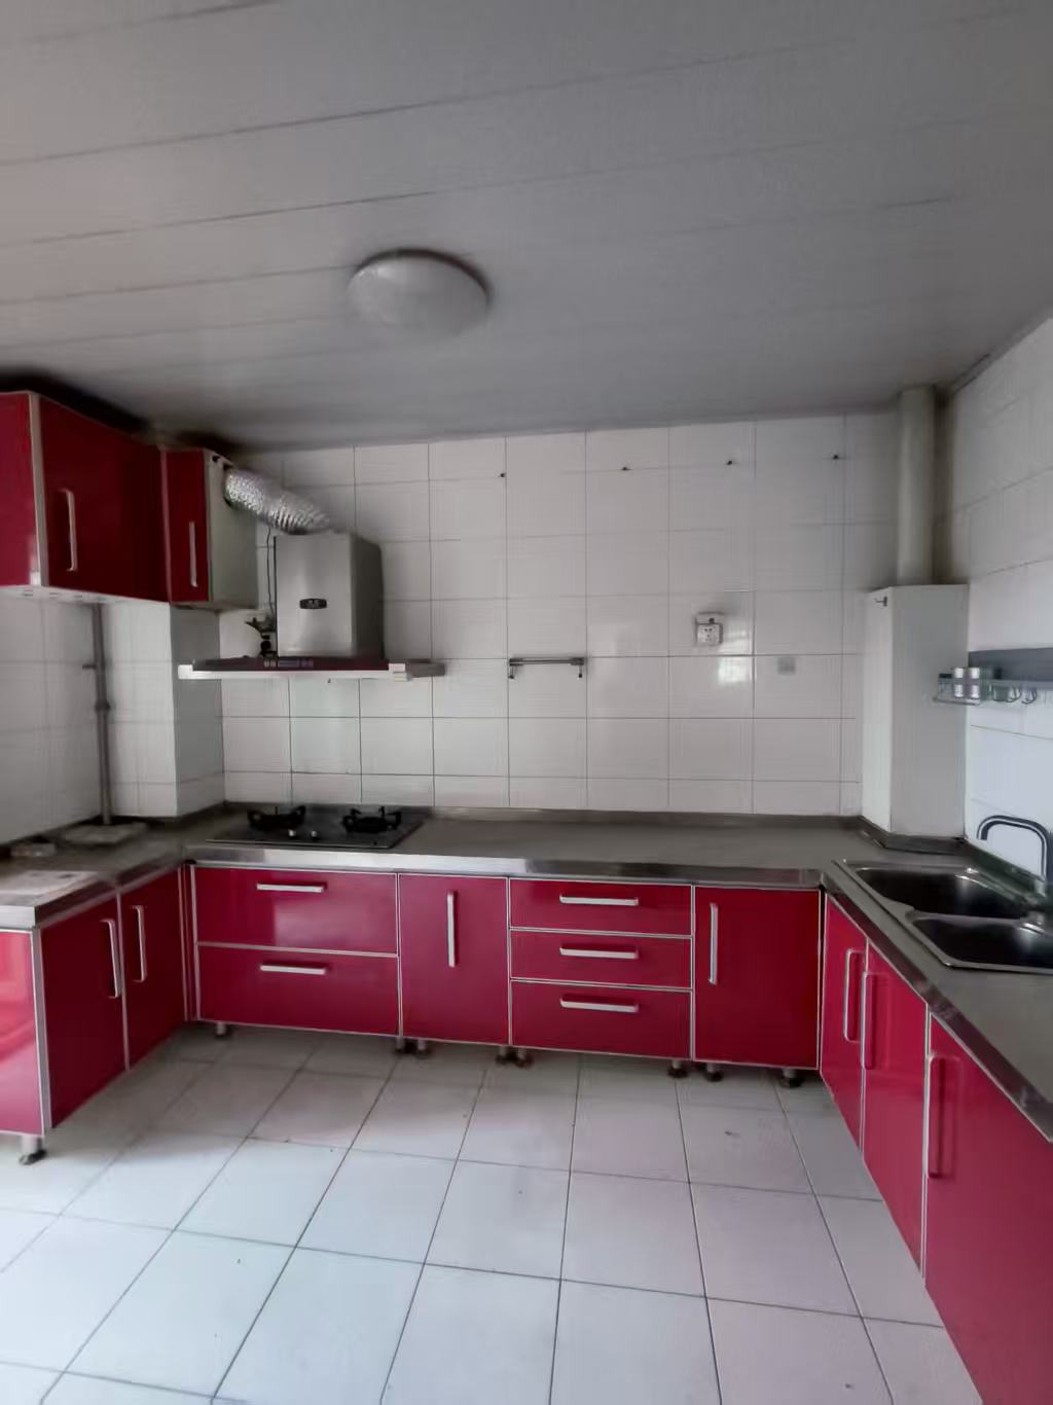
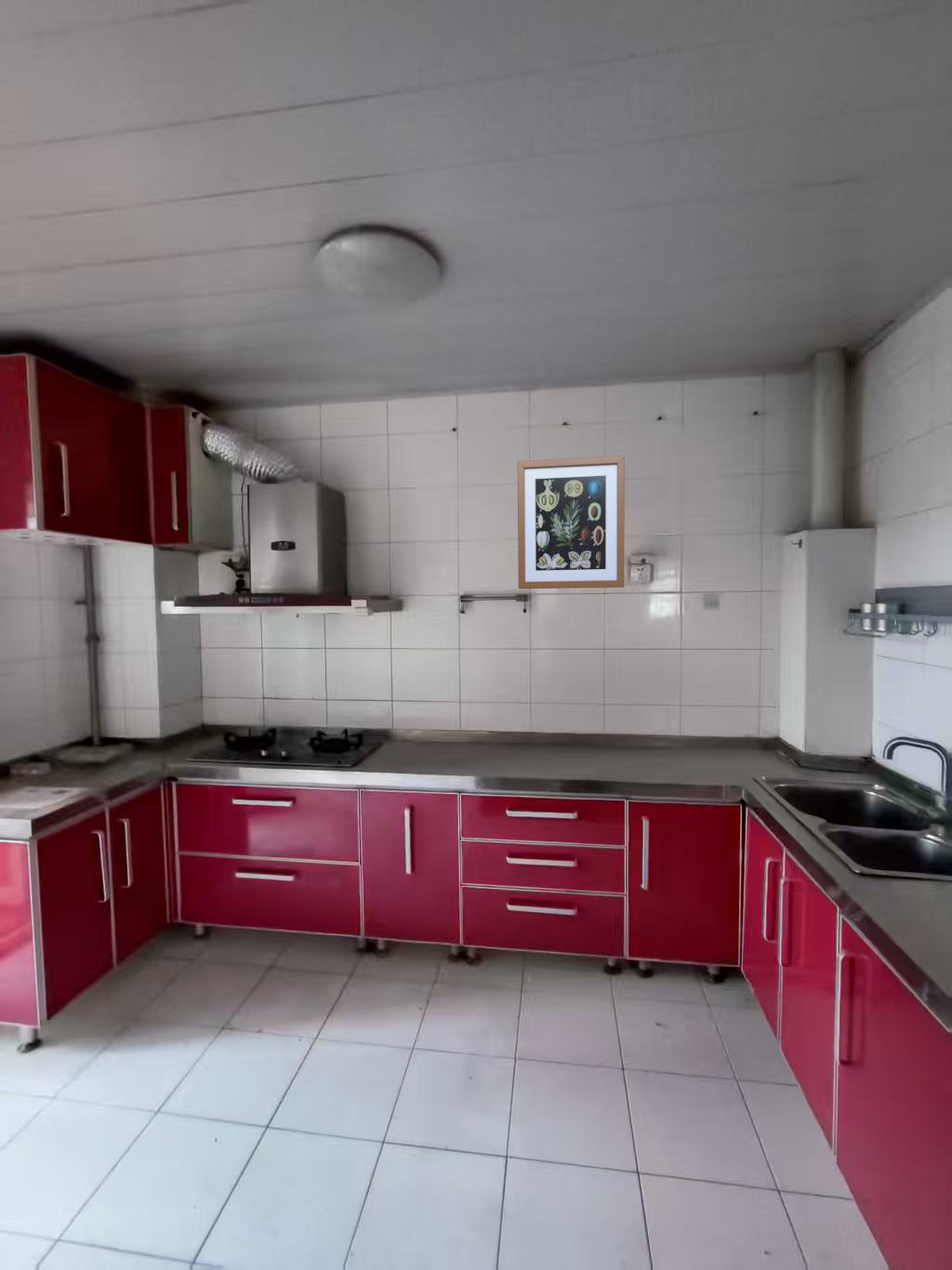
+ wall art (570, 523)
